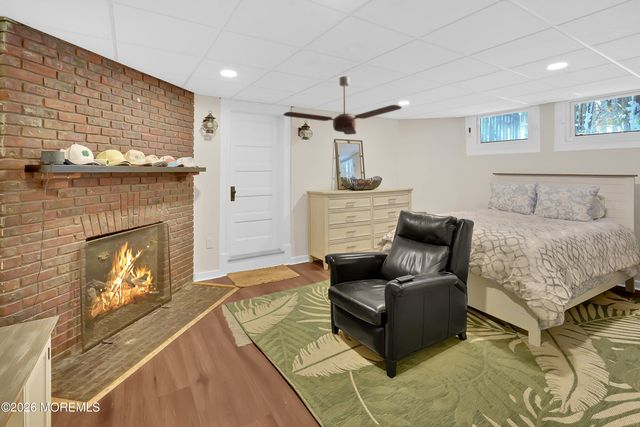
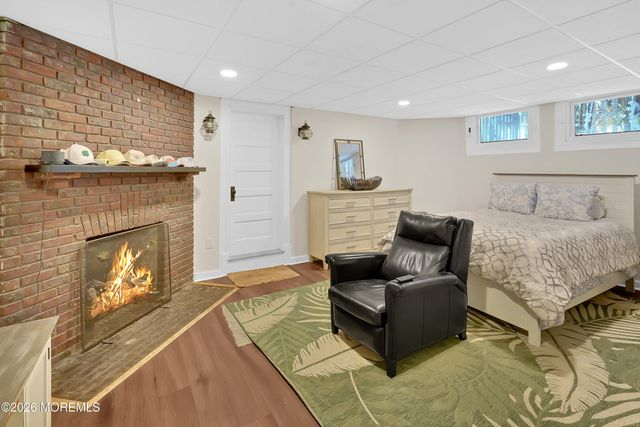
- ceiling fan (344, 106)
